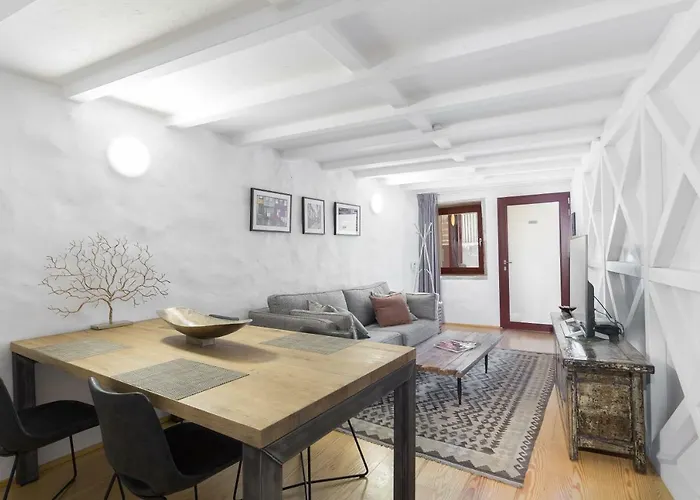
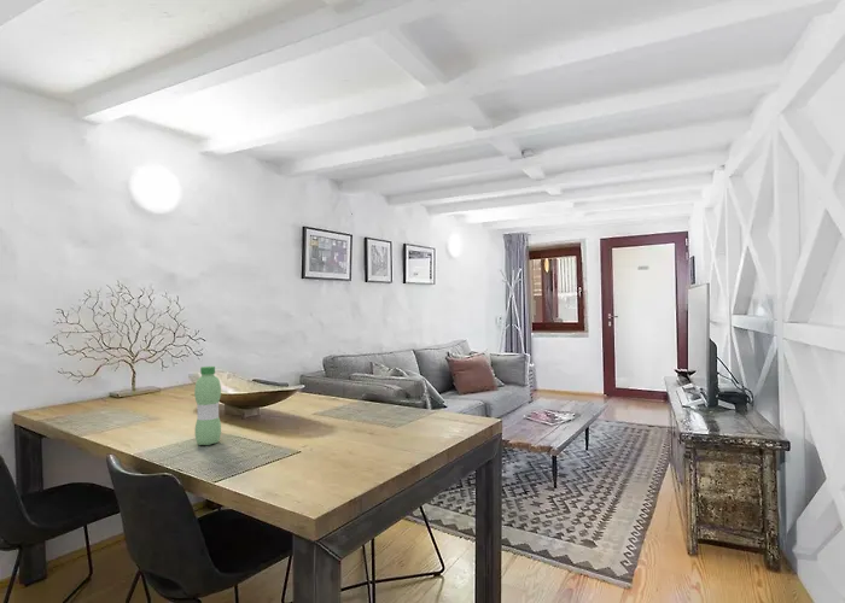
+ water bottle (208, 404)
